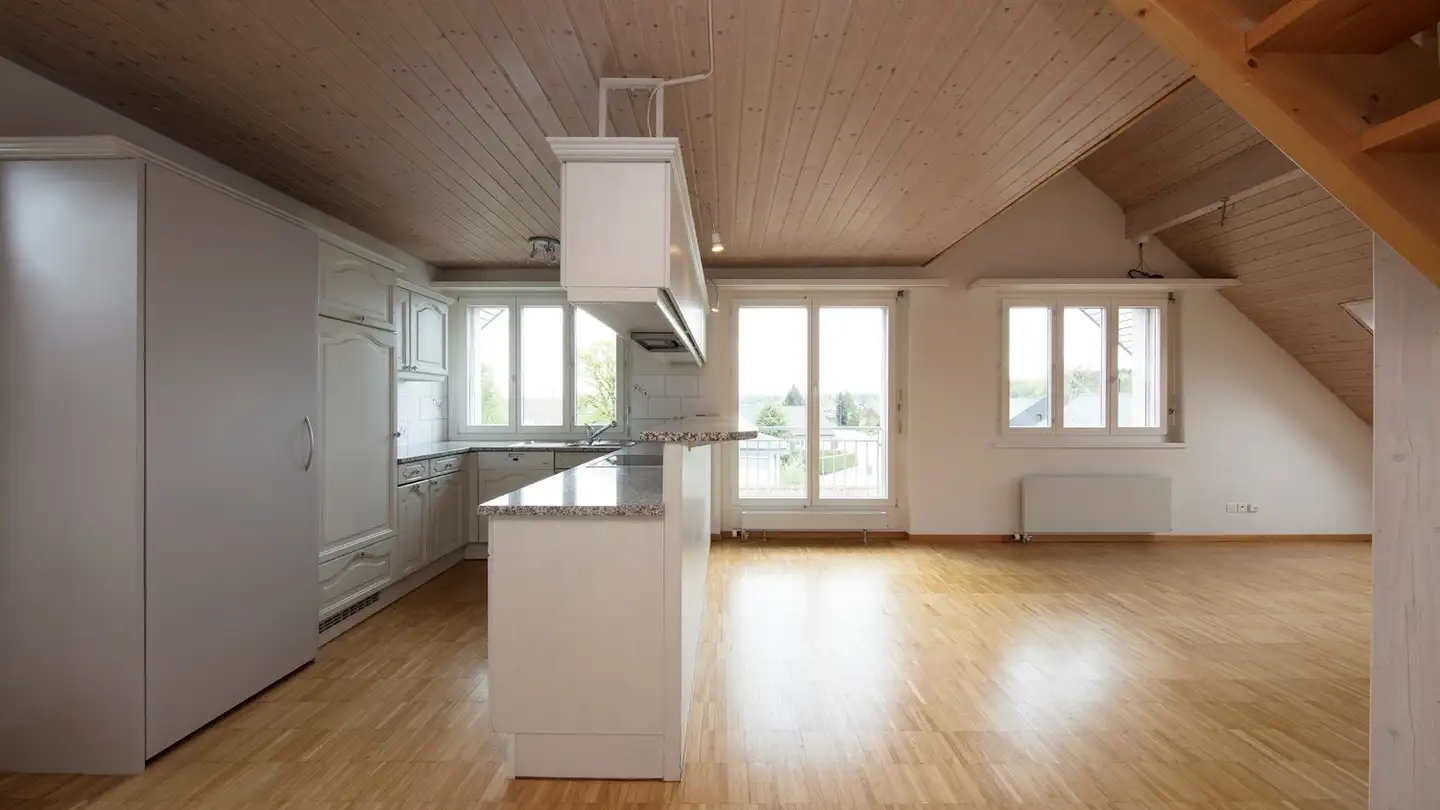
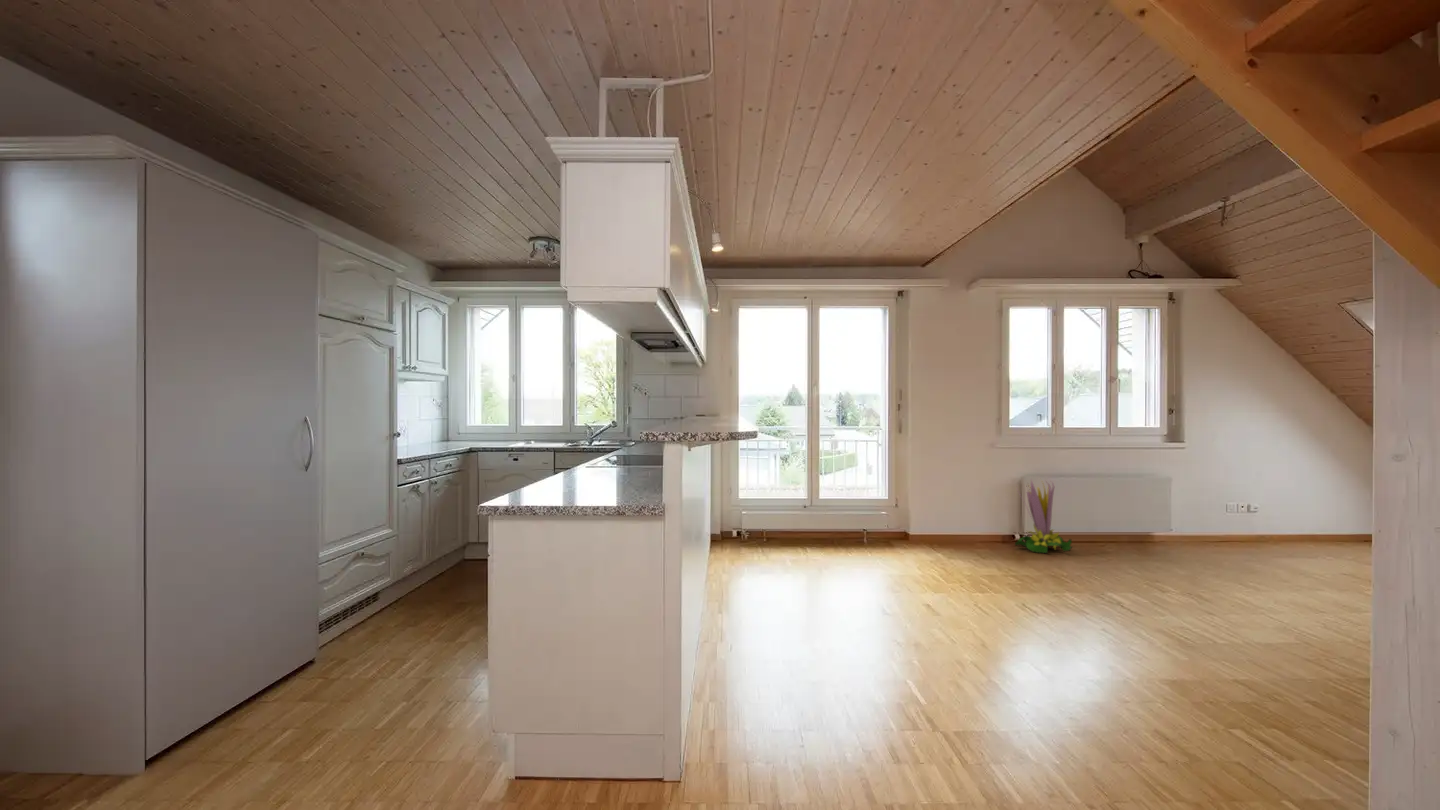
+ decorative plant (1043, 513)
